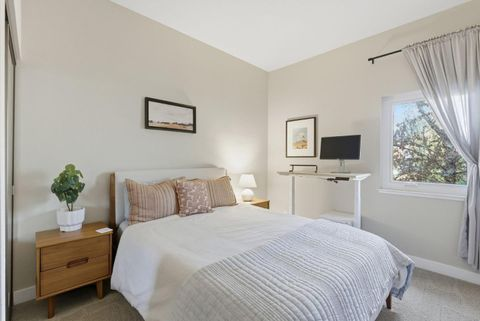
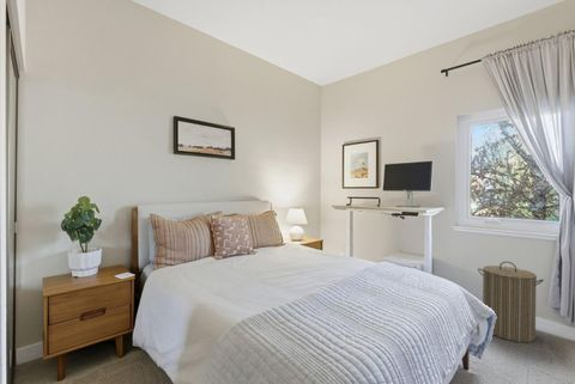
+ laundry hamper (508, 297)
